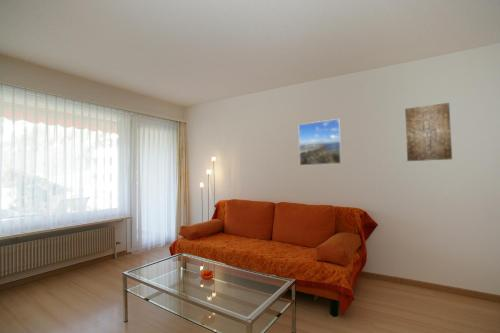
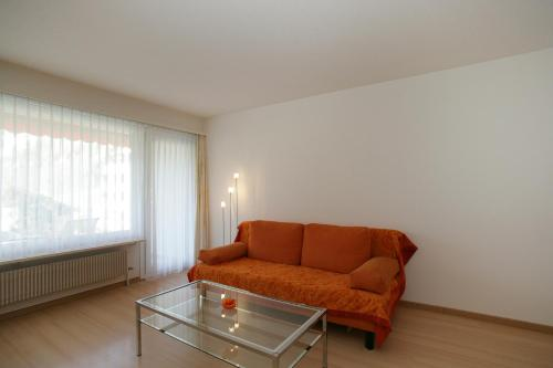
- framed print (319, 143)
- wall art (427, 133)
